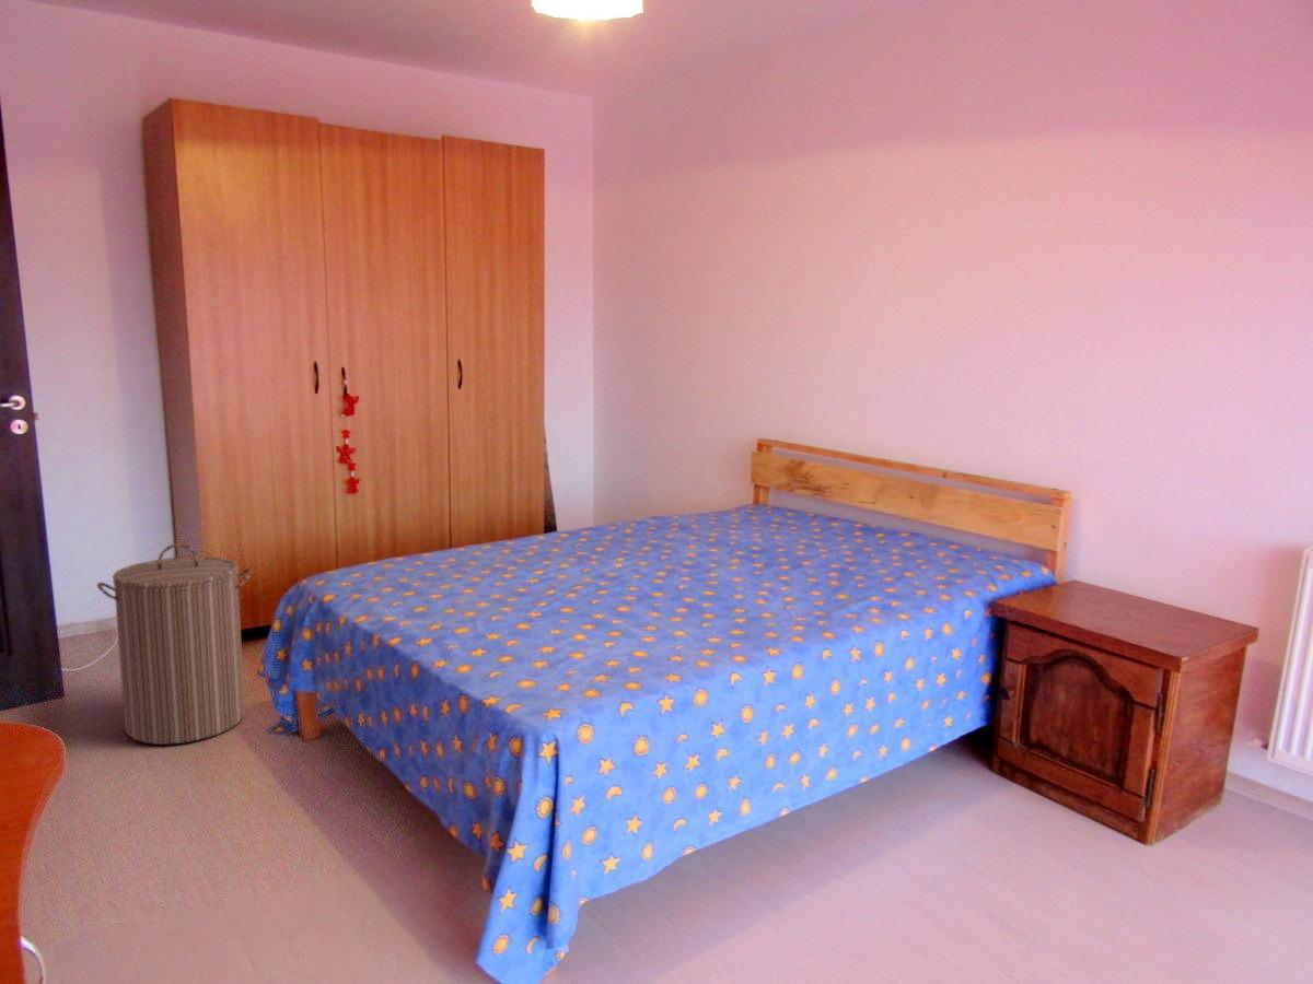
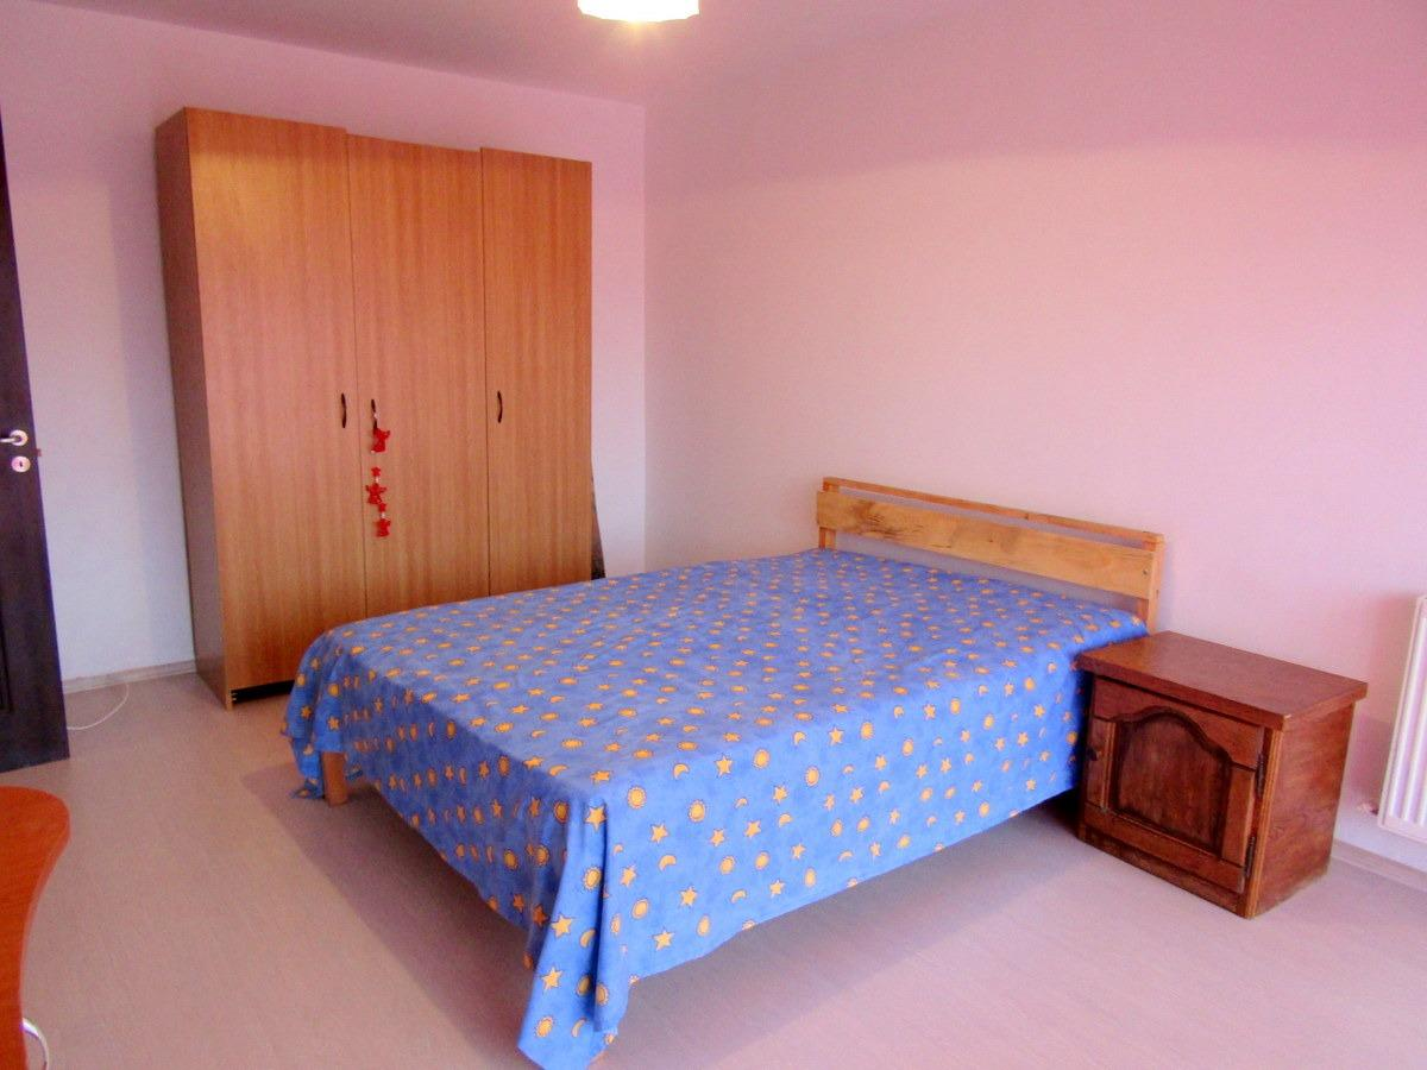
- laundry hamper (181, 634)
